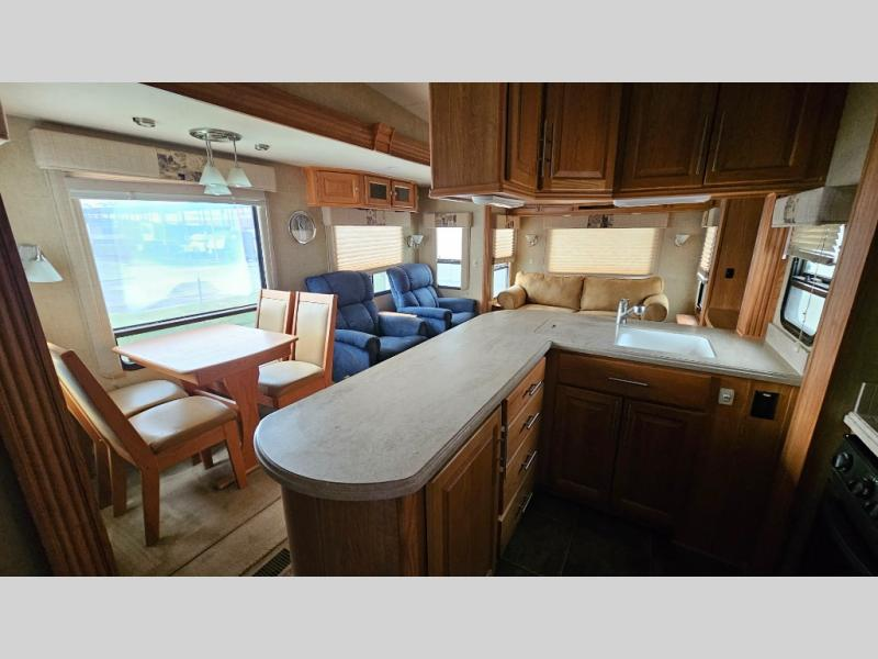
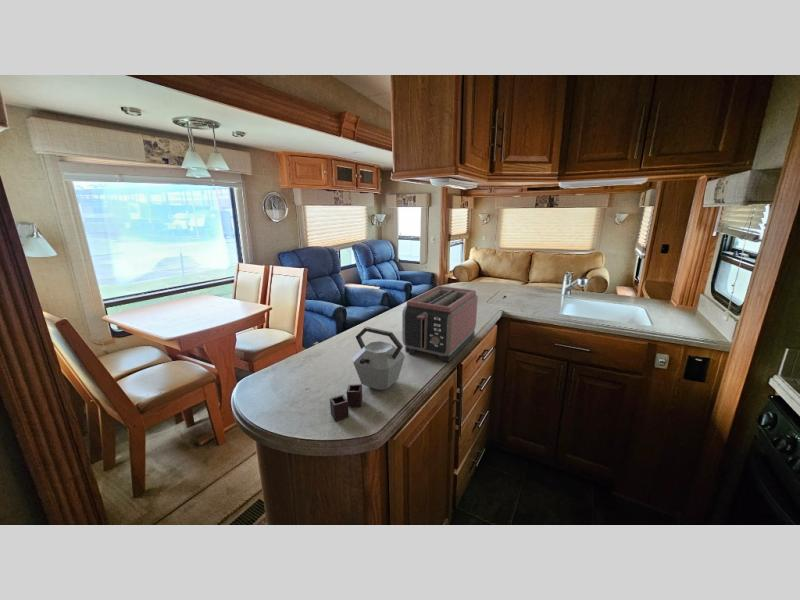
+ toaster (440, 321)
+ kettle (364, 367)
